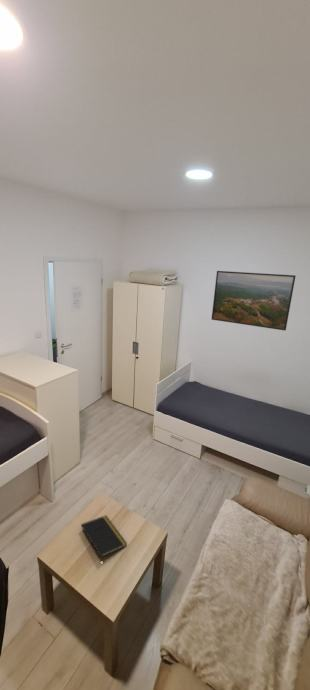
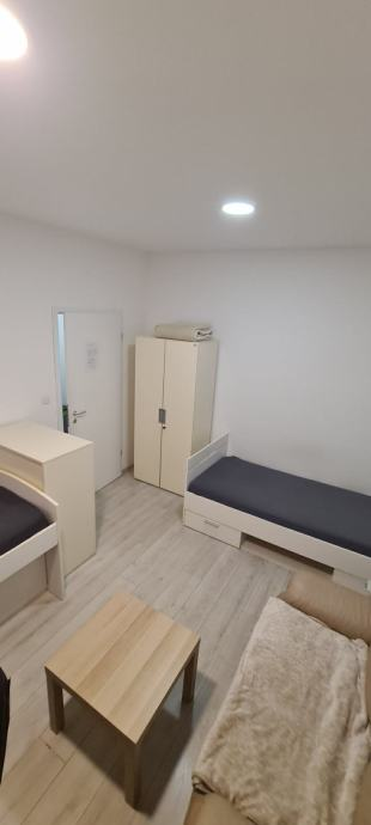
- notepad (103, 534)
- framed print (249, 299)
